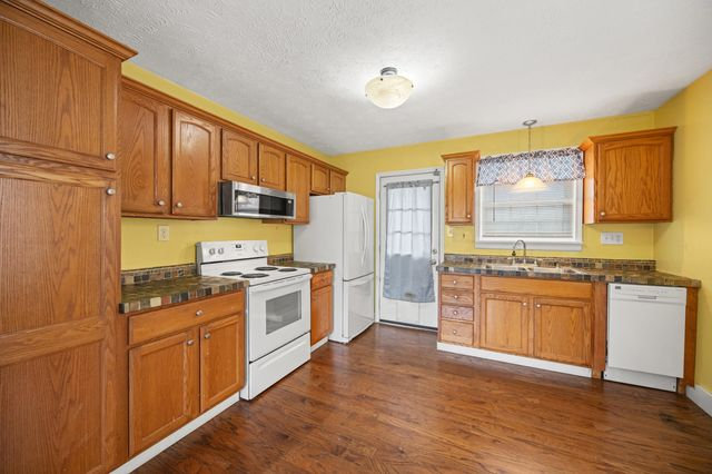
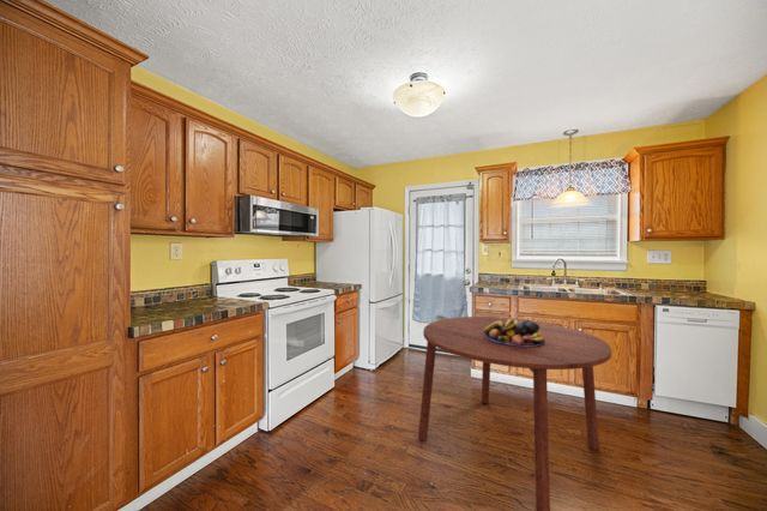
+ fruit bowl (513, 327)
+ dining table (489, 385)
